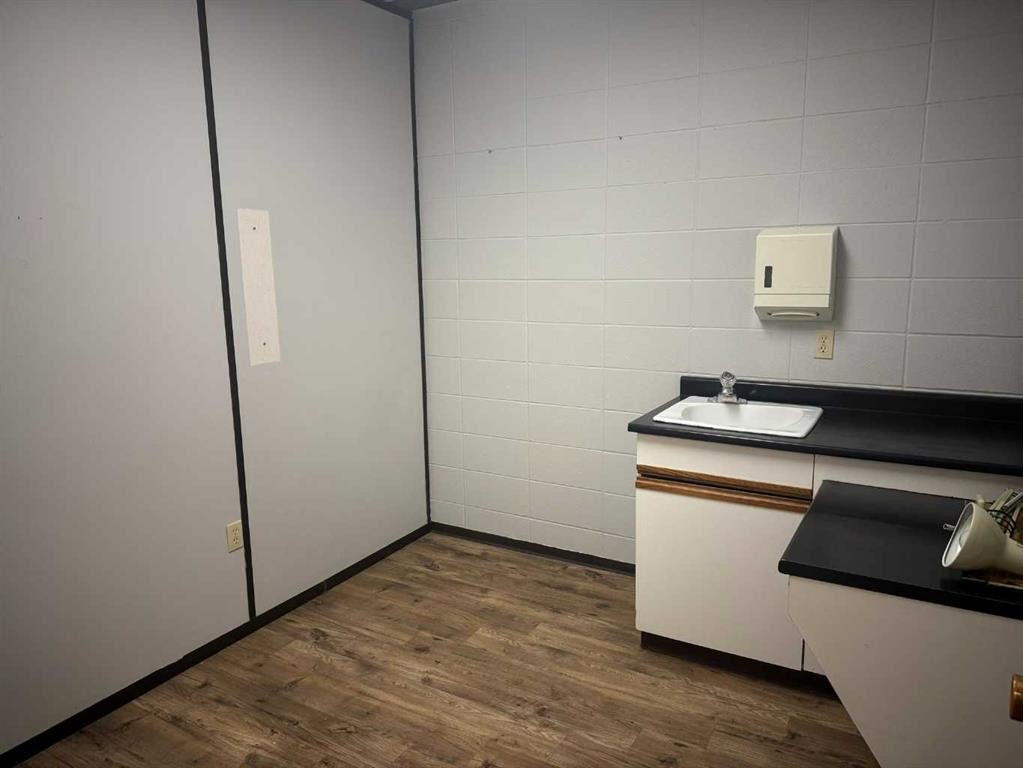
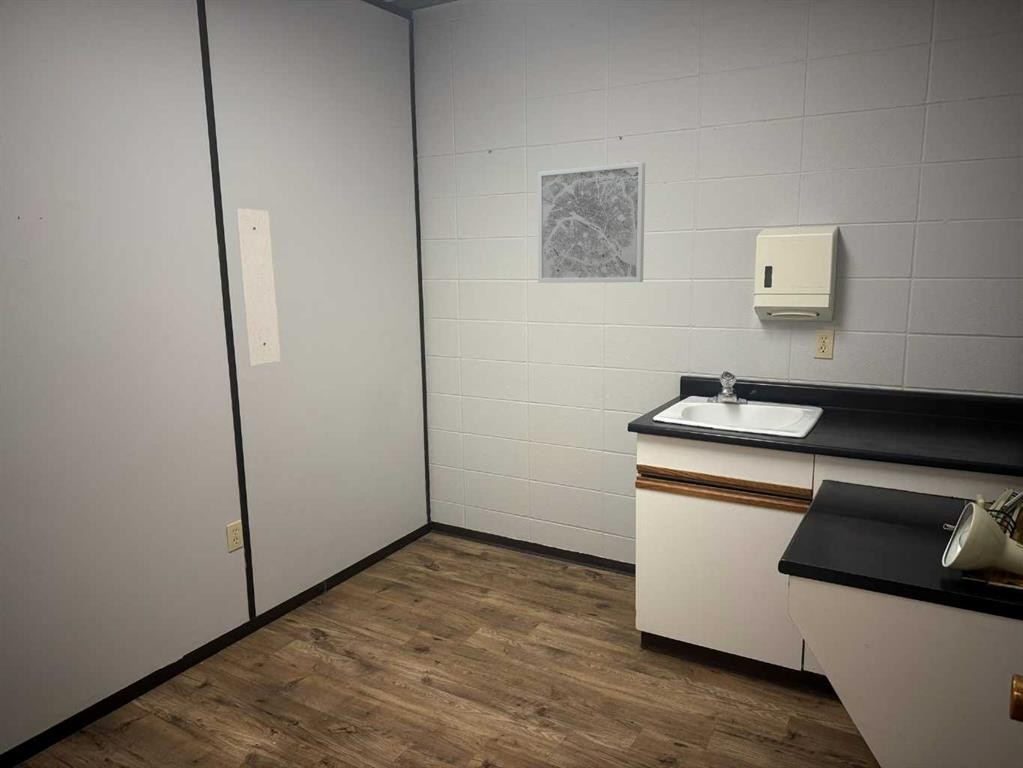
+ wall art (589, 225)
